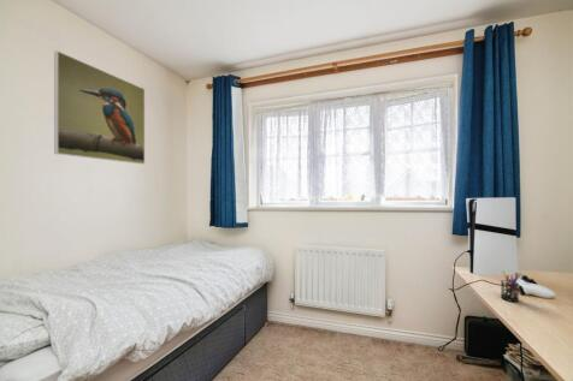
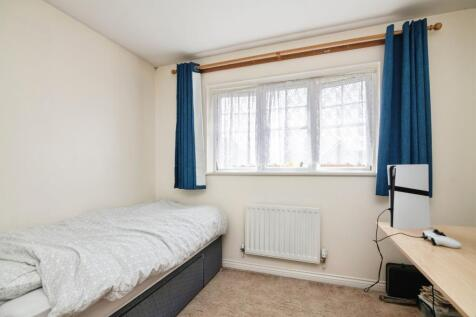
- pen holder (512, 285)
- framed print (106, 115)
